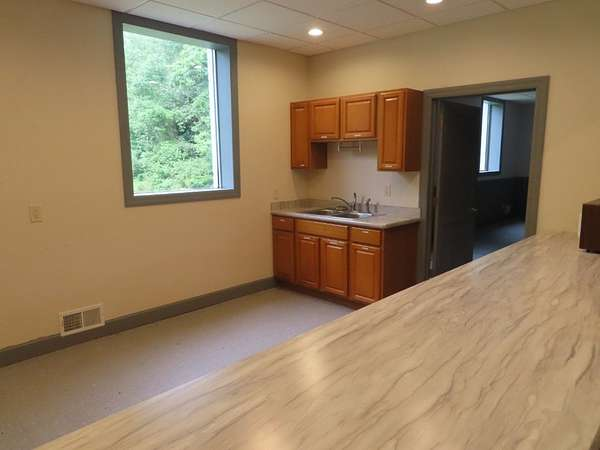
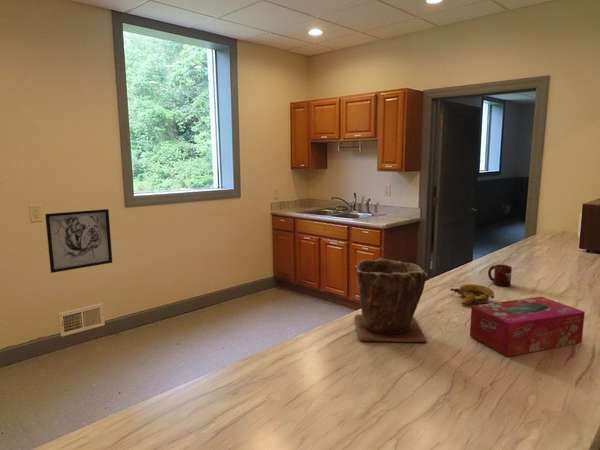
+ wall art (80, 239)
+ plant pot (389, 296)
+ tissue box (525, 324)
+ banana (469, 293)
+ cup (499, 274)
